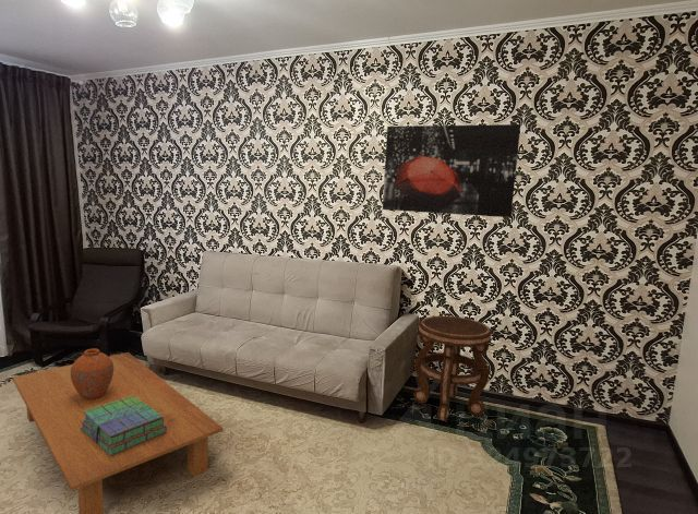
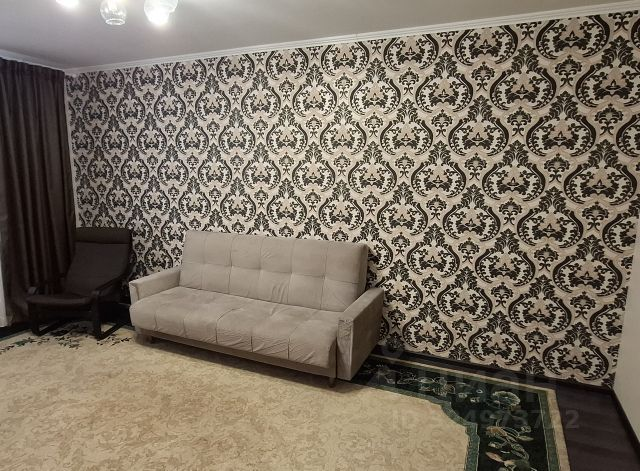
- side table (450, 367)
- wall art (446, 169)
- stack of books (123, 421)
- vase (92, 372)
- coffee table (104, 404)
